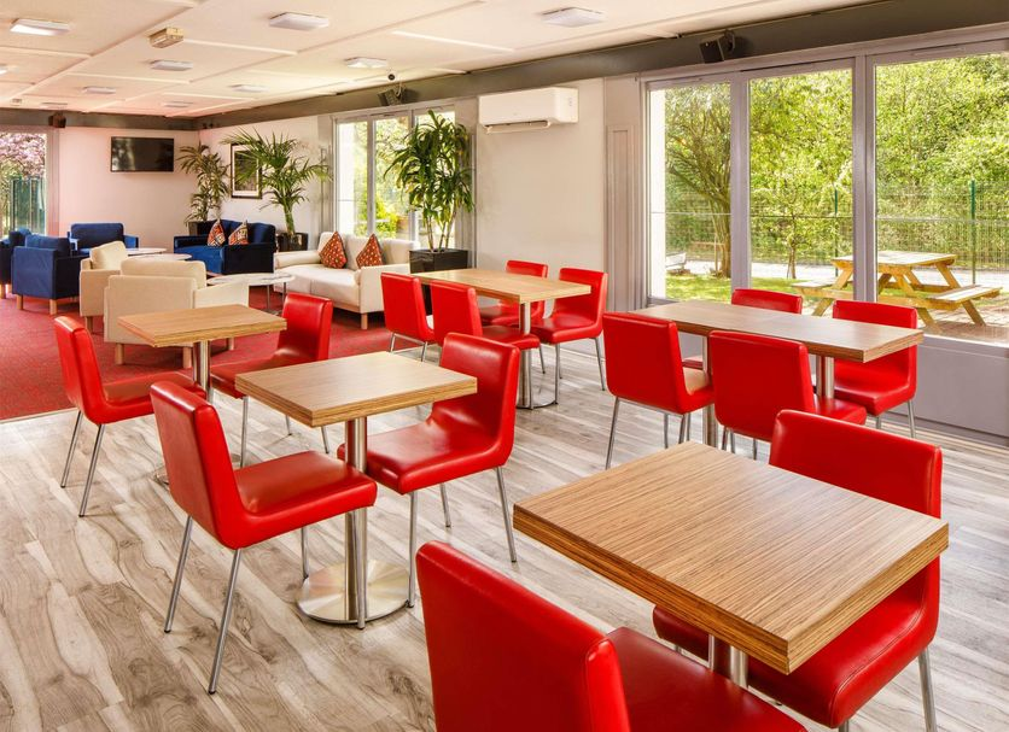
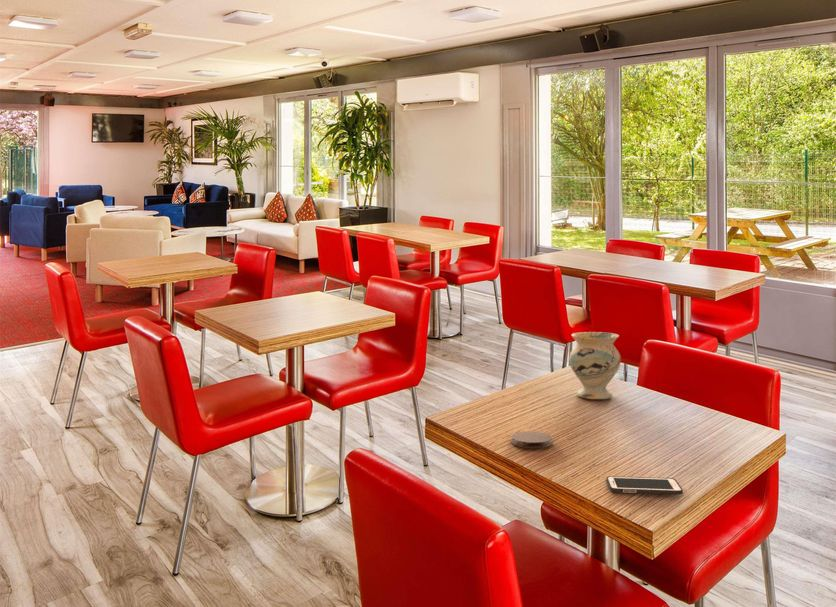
+ vase (594, 365)
+ coaster (531, 439)
+ cell phone (643, 485)
